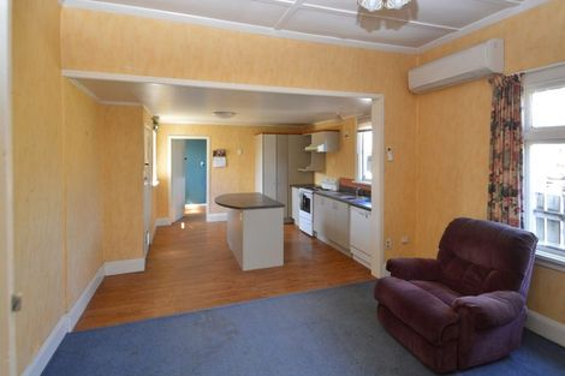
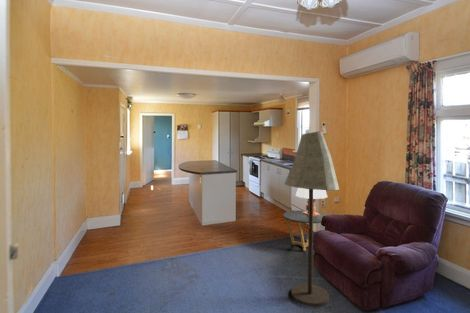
+ side table (308, 231)
+ floor lamp (310, 214)
+ table lamp (313, 195)
